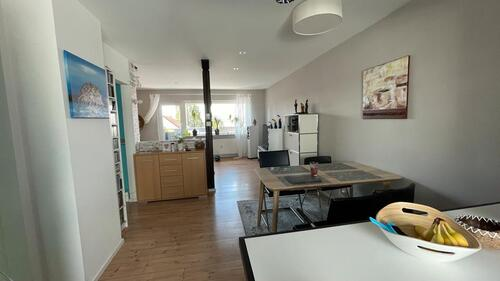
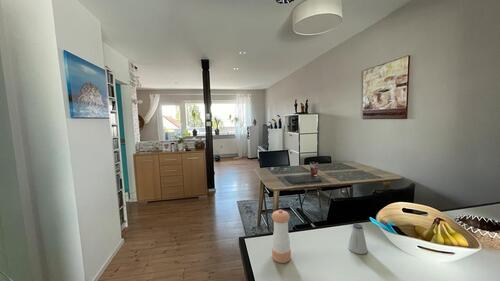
+ pepper shaker (281, 233)
+ saltshaker (357, 237)
